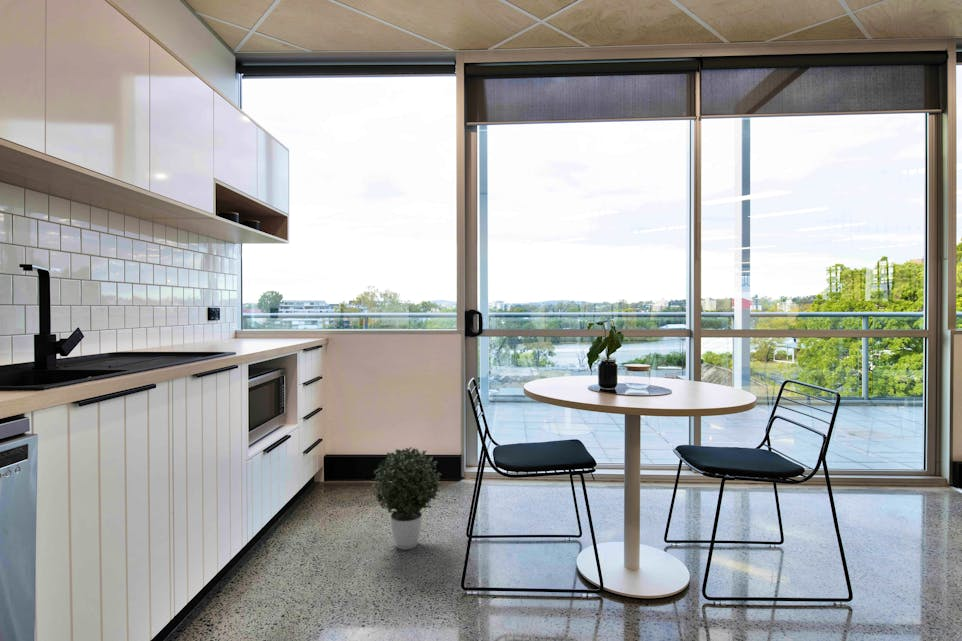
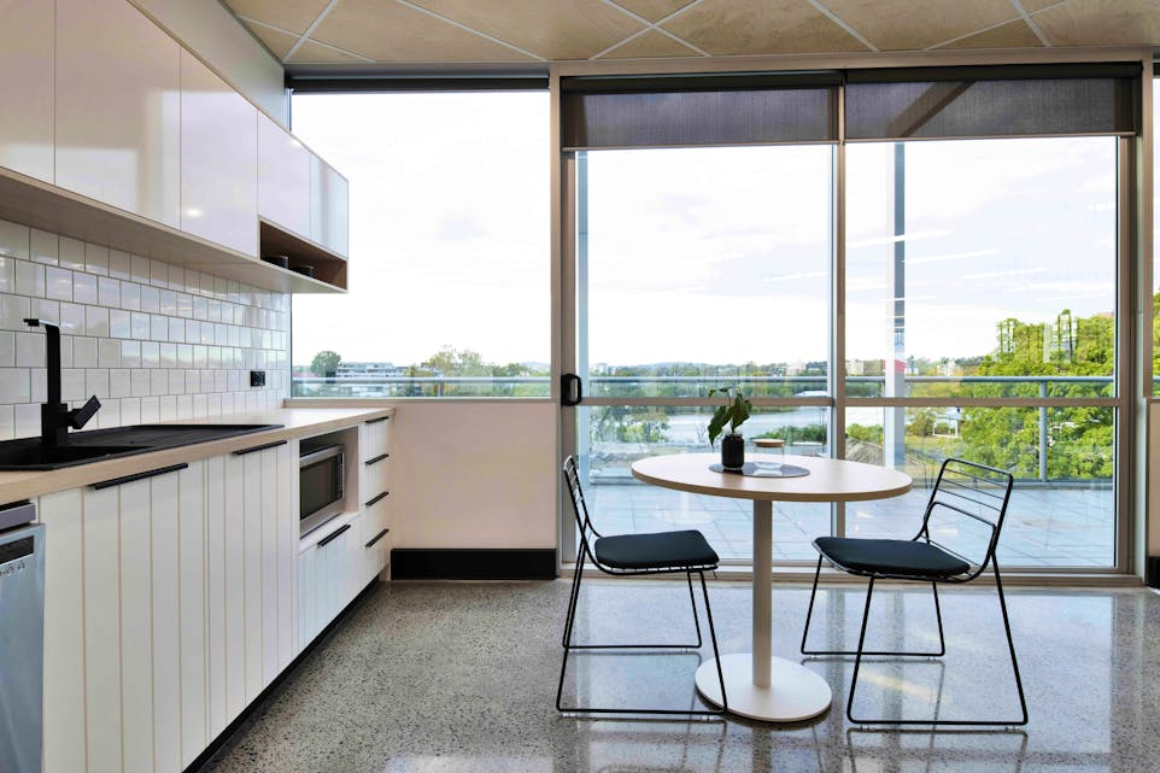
- potted plant (405, 496)
